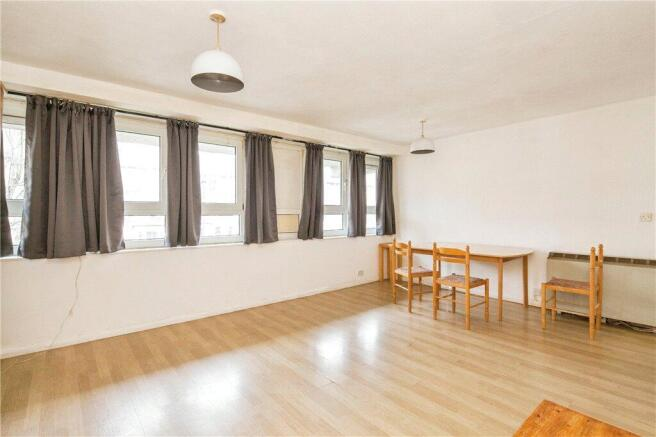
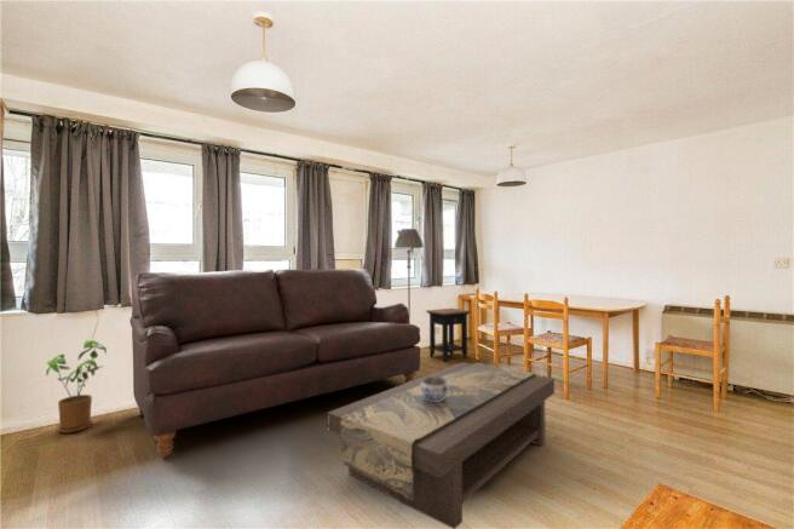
+ side table (447, 333)
+ house plant (77, 386)
+ jar (433, 389)
+ floor lamp (409, 294)
+ coffee table (455, 424)
+ sofa (284, 333)
